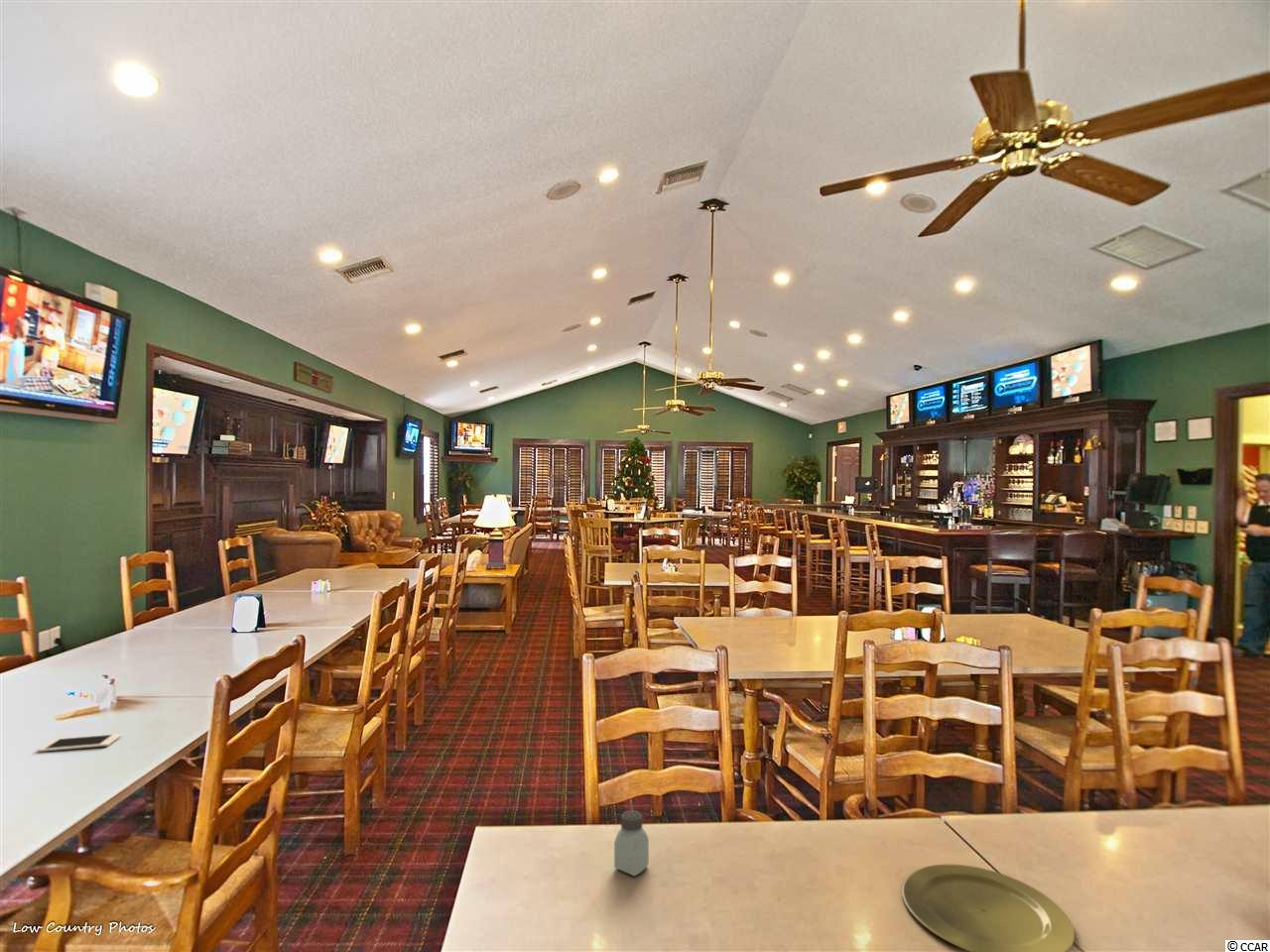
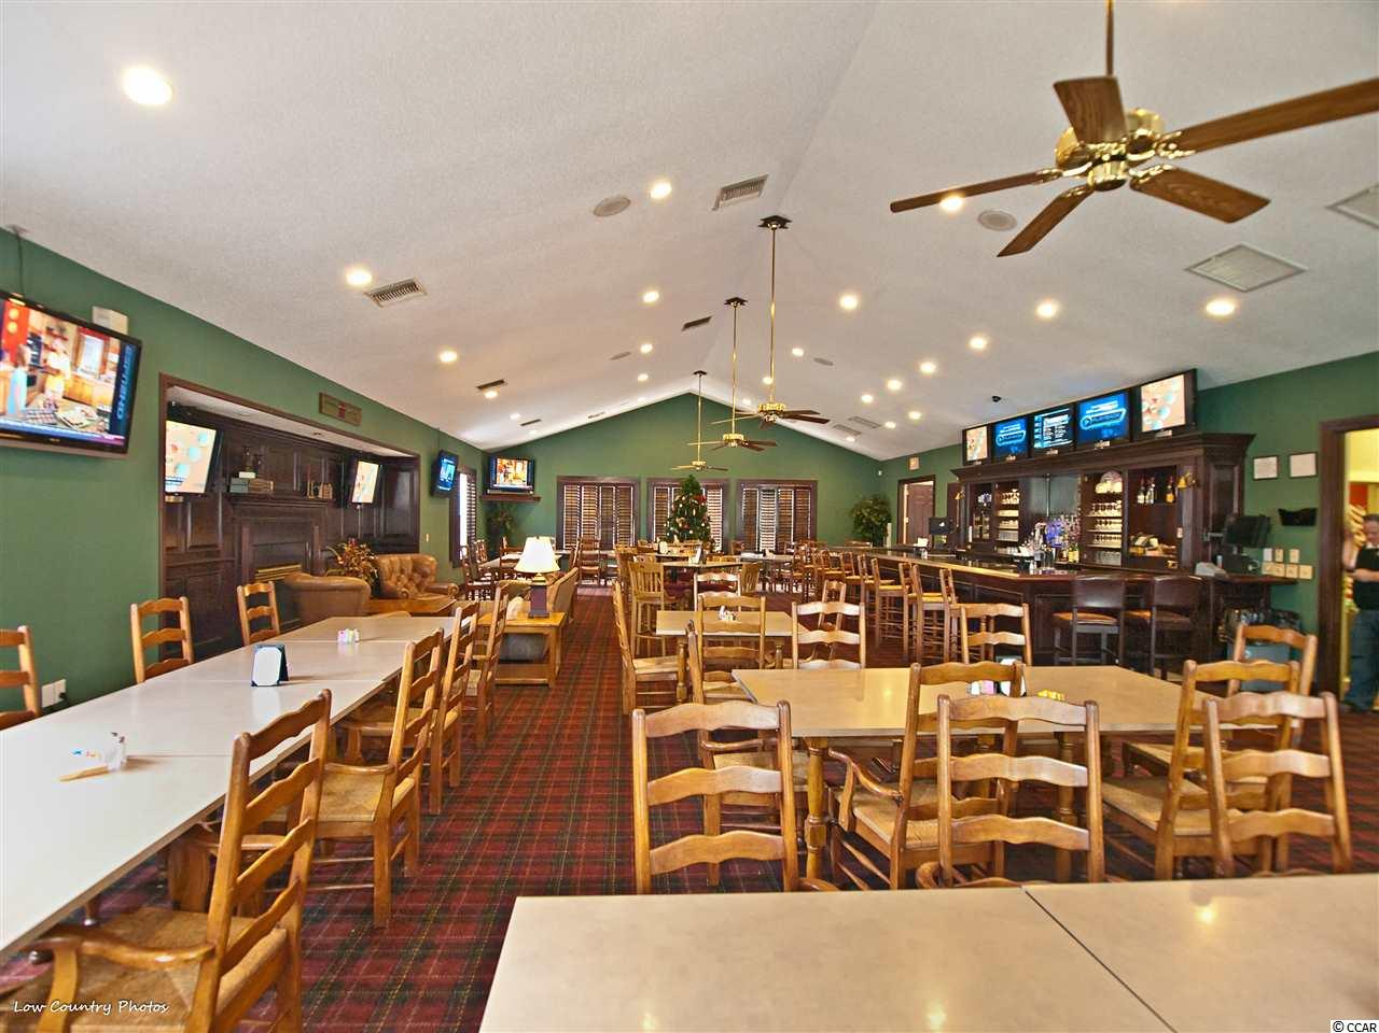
- cell phone (80, 742)
- saltshaker (631, 841)
- plate (983, 908)
